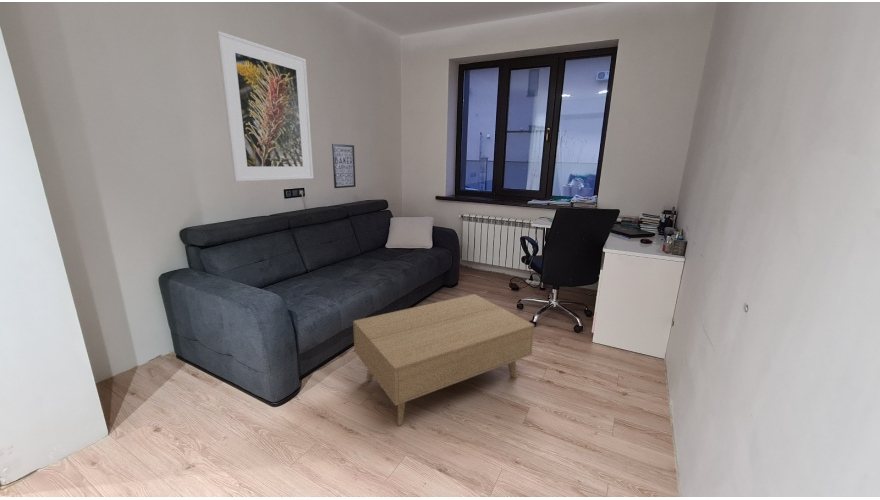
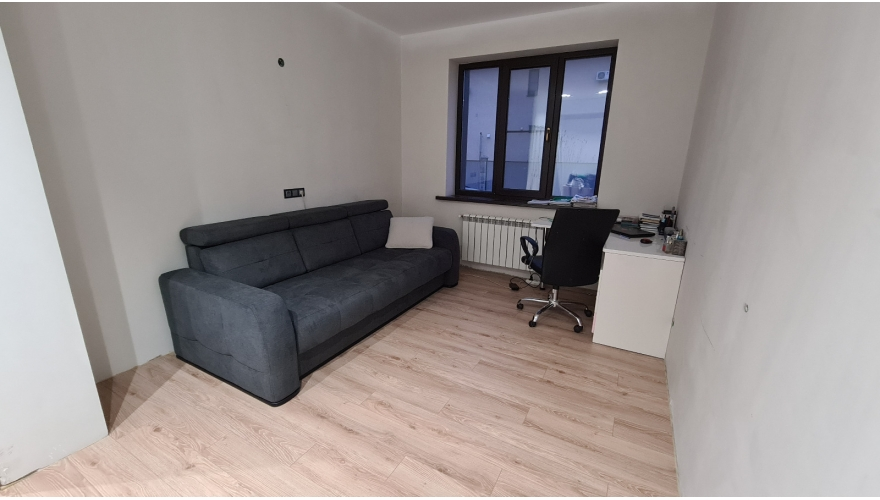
- coffee table (443, 351)
- wall art (344, 166)
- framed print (272, 116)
